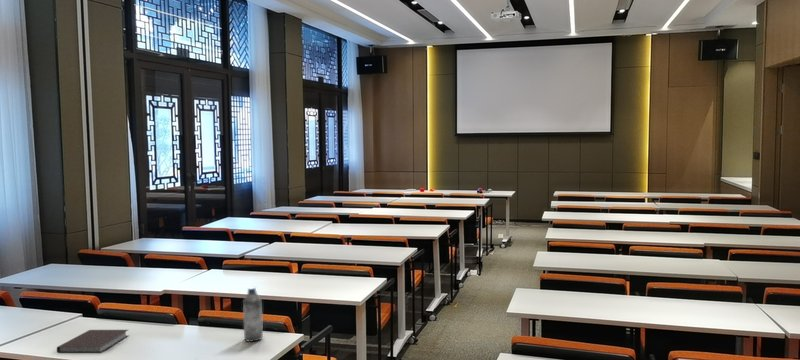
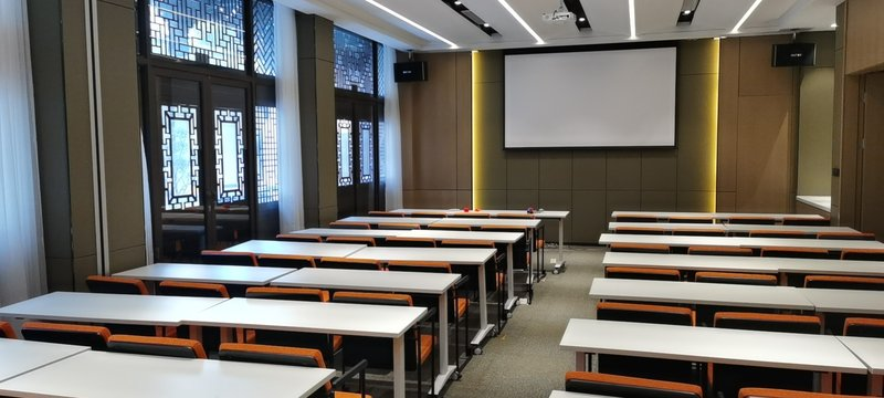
- water bottle (252, 313)
- notebook (94, 340)
